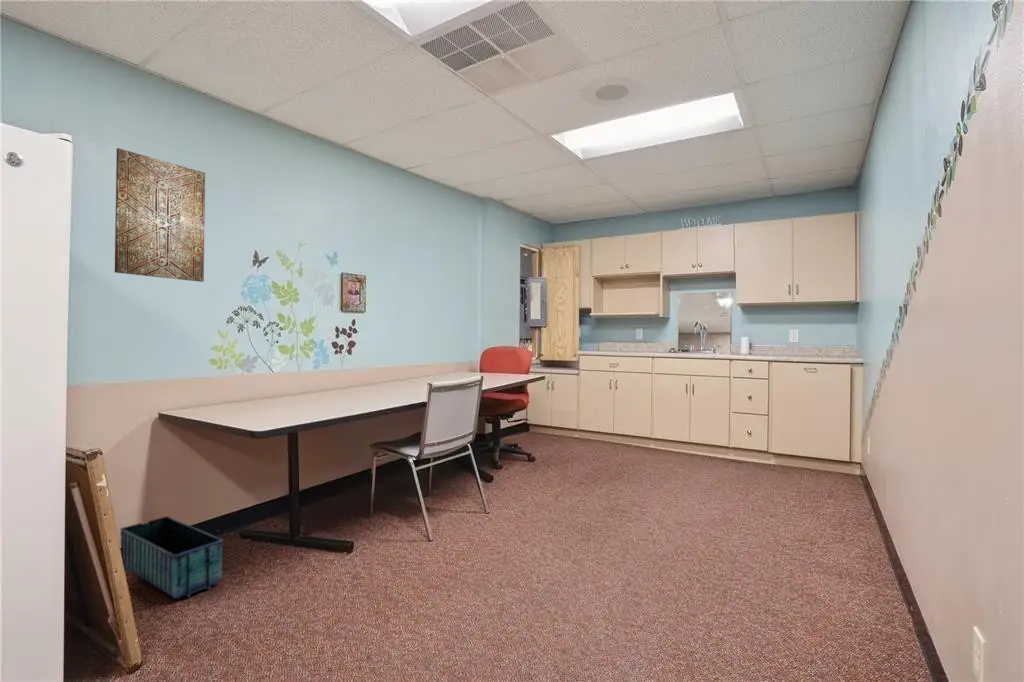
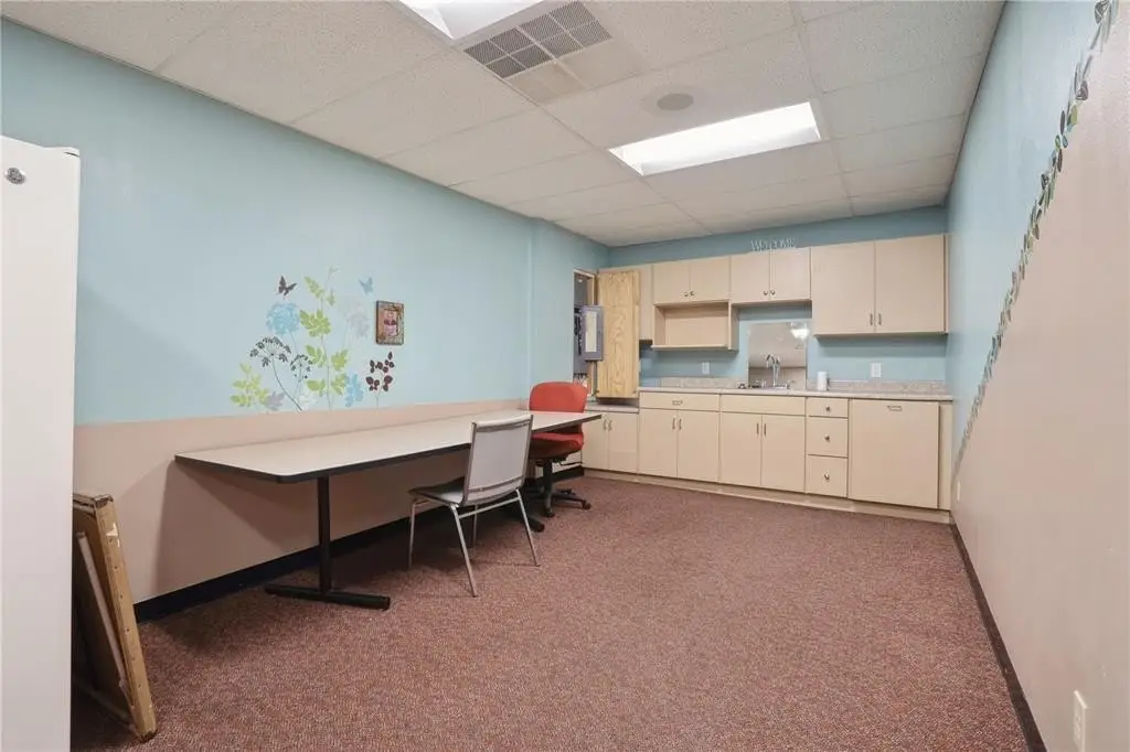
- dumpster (171, 556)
- wall art (162, 219)
